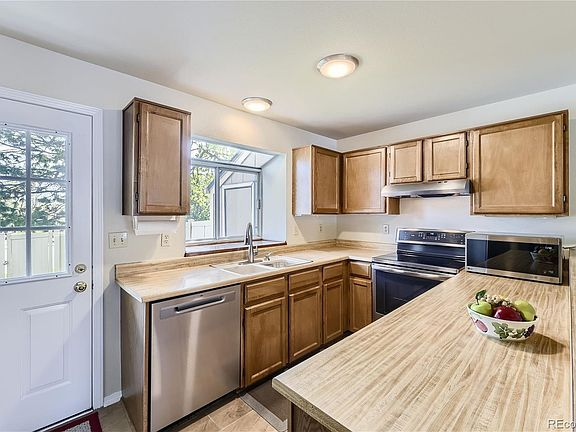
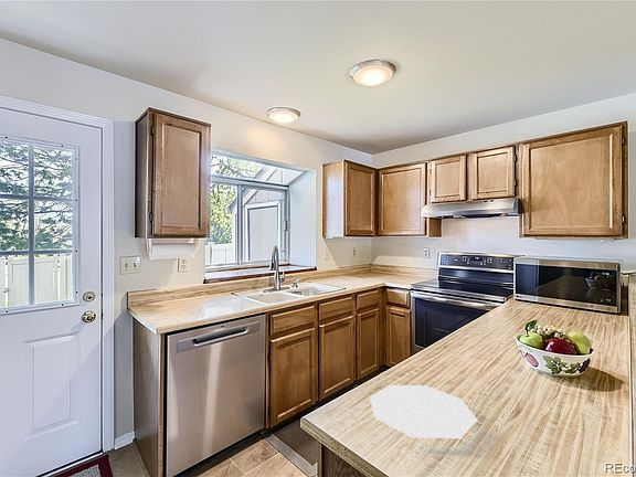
+ plate (420, 405)
